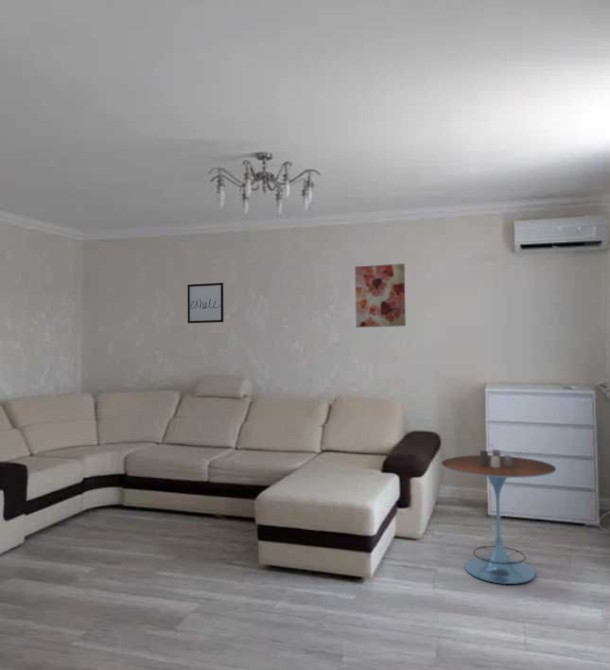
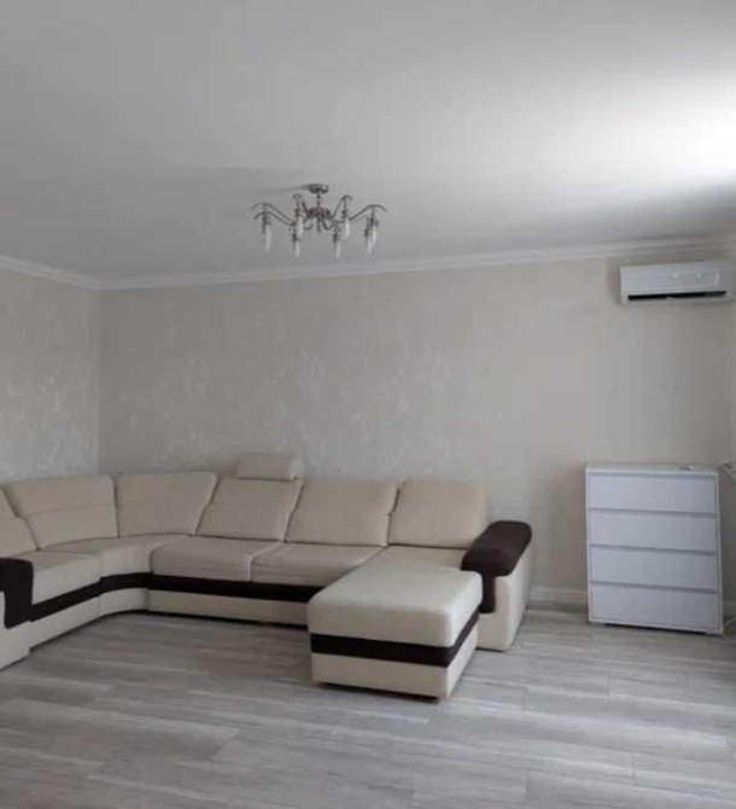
- wall art (380, 295)
- wall art (205, 303)
- side table (497, 507)
